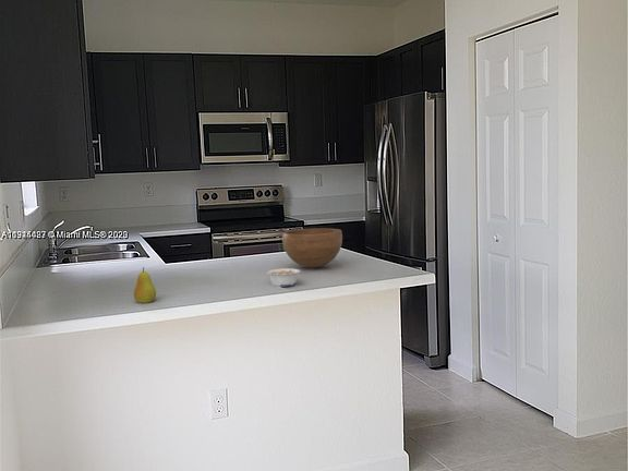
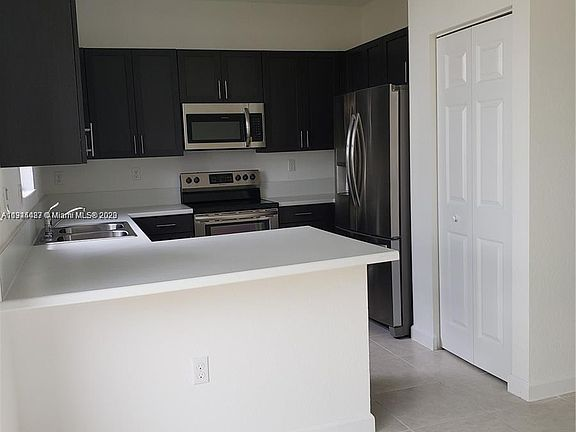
- bowl (312, 249)
- legume (283, 276)
- fruit (144, 285)
